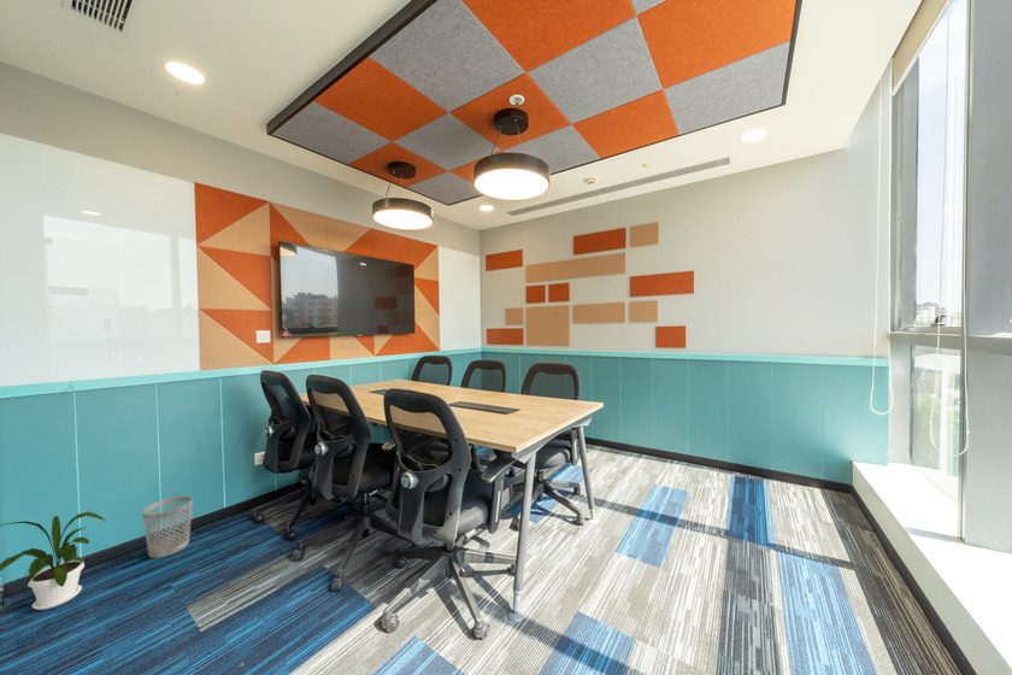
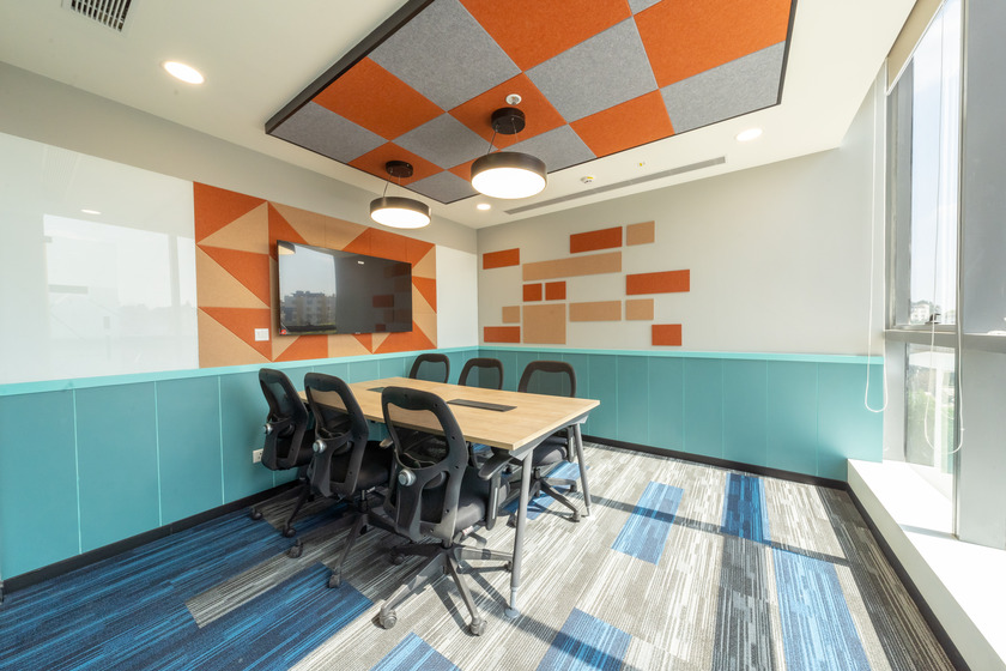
- wastebasket (169, 526)
- house plant (52, 557)
